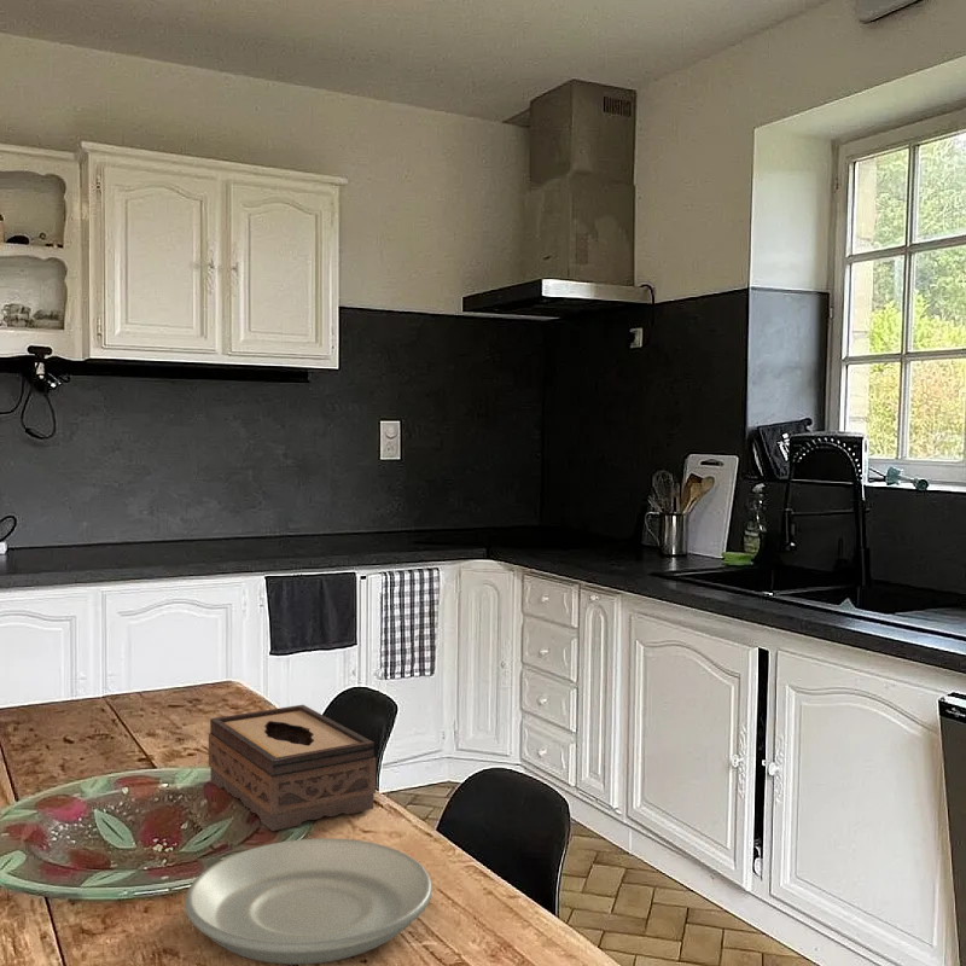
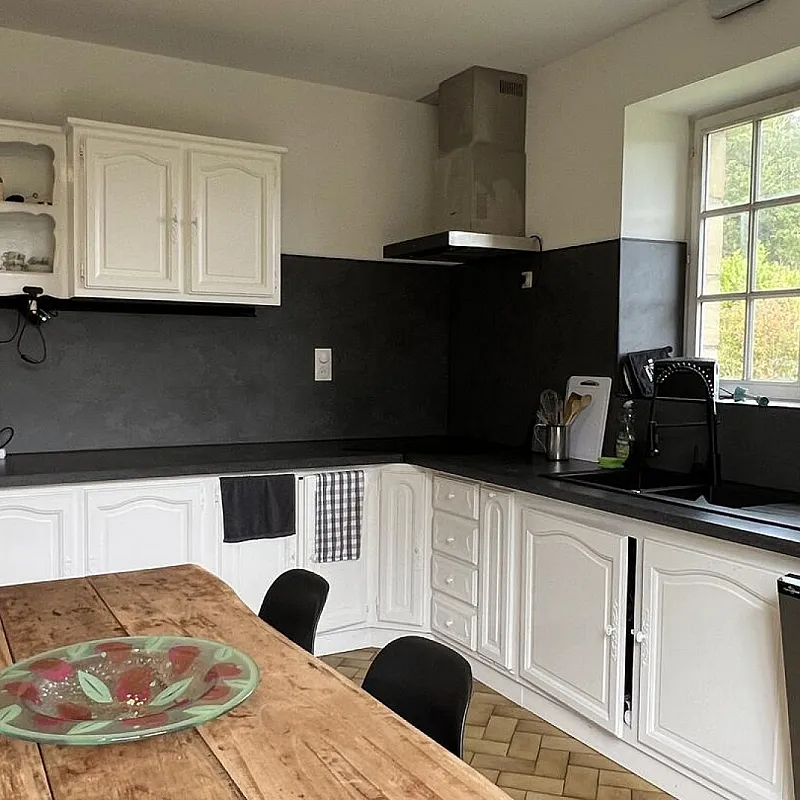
- tissue box (289, 762)
- plate (310, 903)
